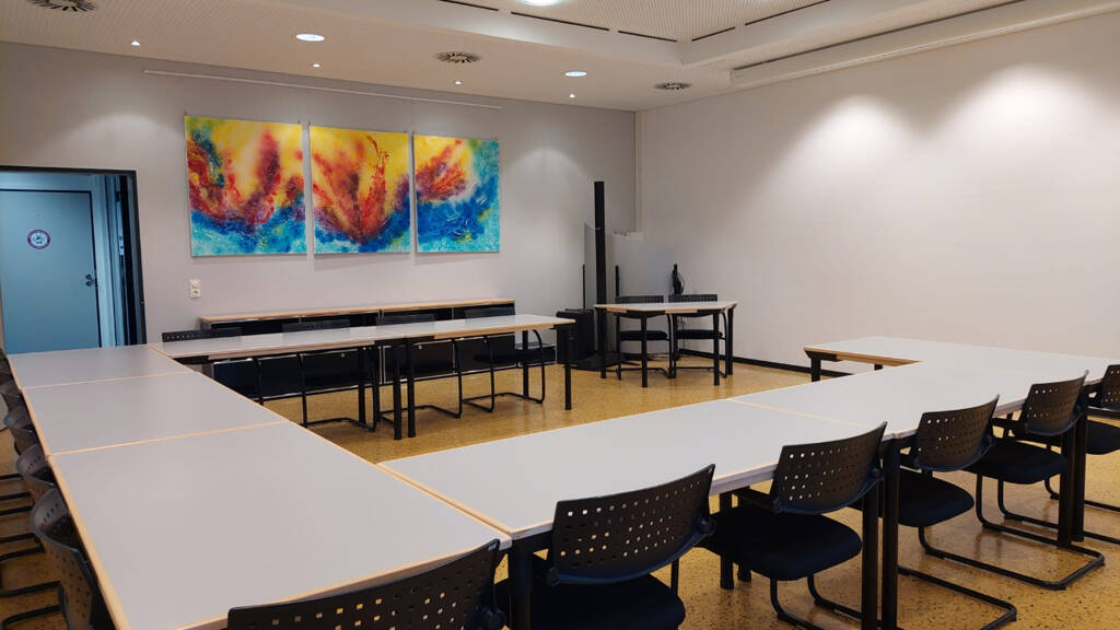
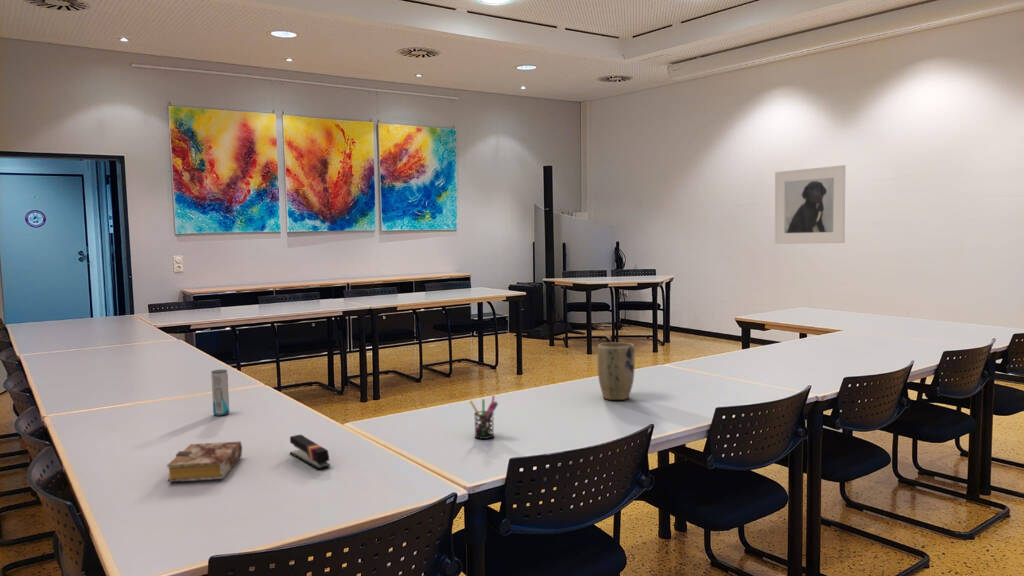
+ pen holder (485, 415)
+ beverage can (220, 392)
+ plant pot (616, 371)
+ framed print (808, 206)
+ book (205, 460)
+ stapler (309, 450)
